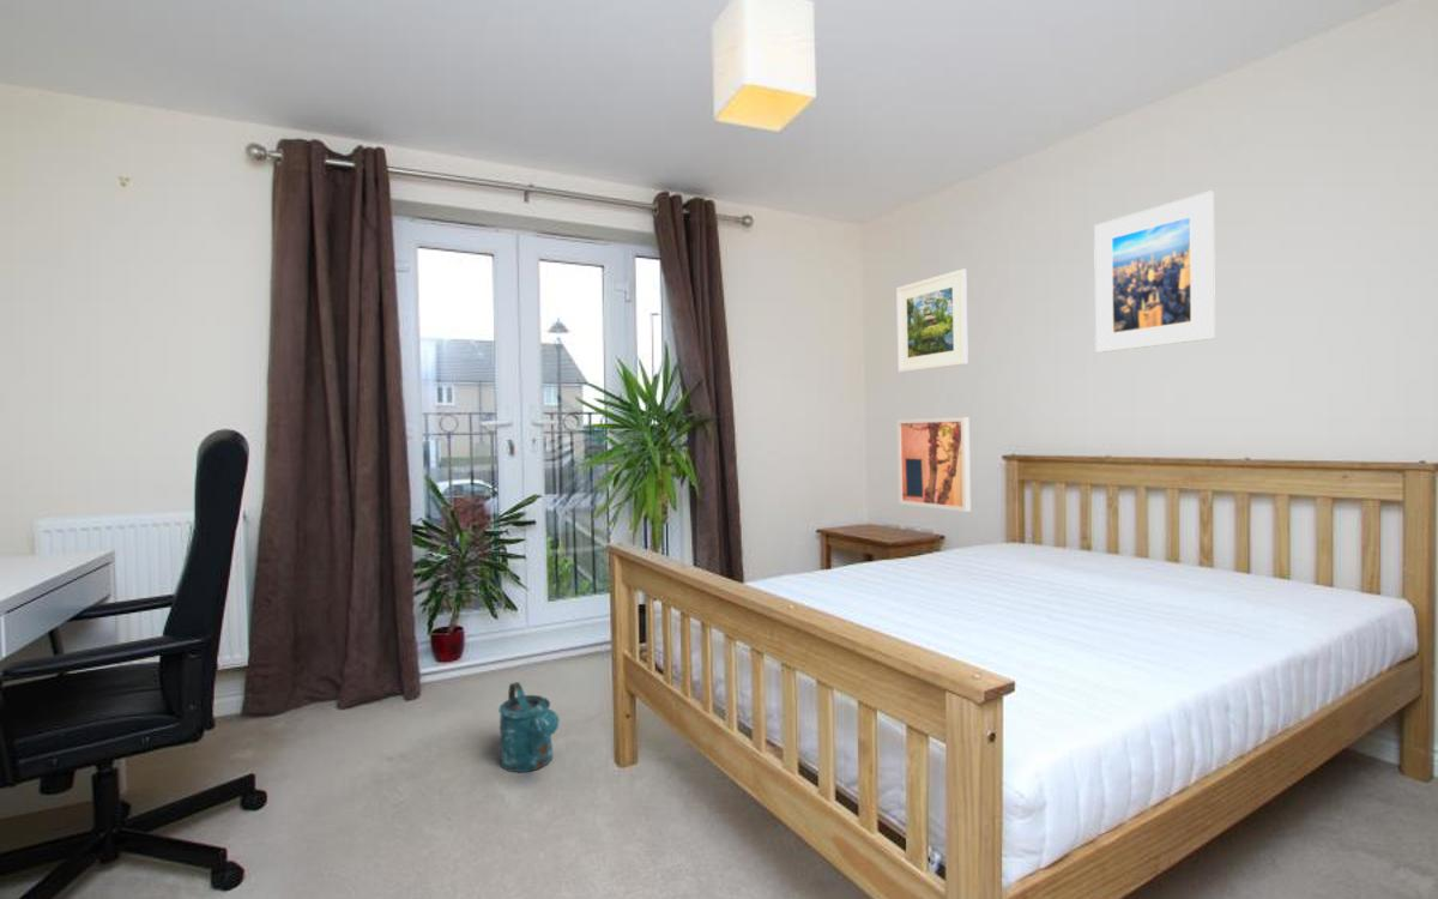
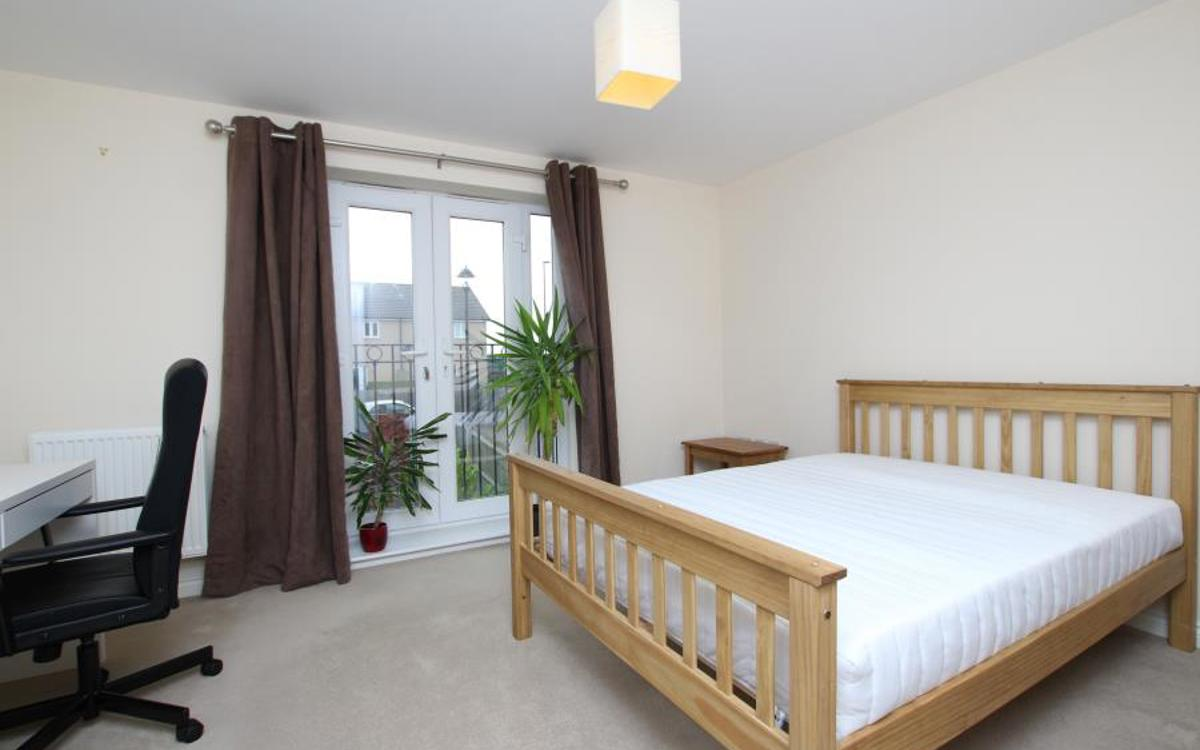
- watering can (531, 730)
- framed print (1150, 277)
- wall art (931, 463)
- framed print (930, 324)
